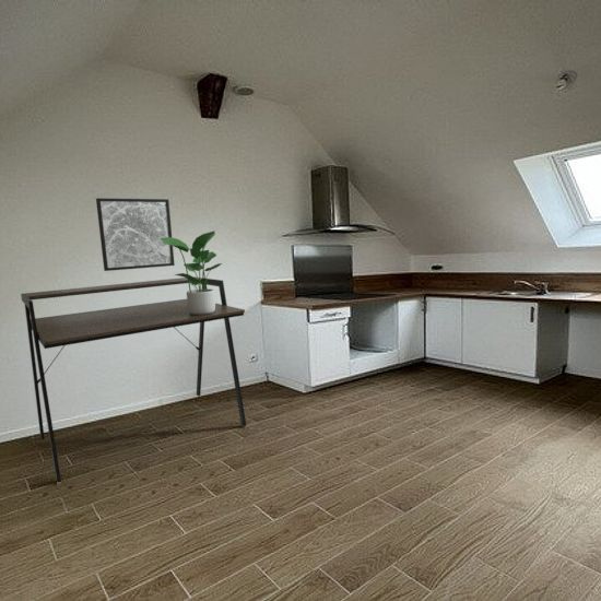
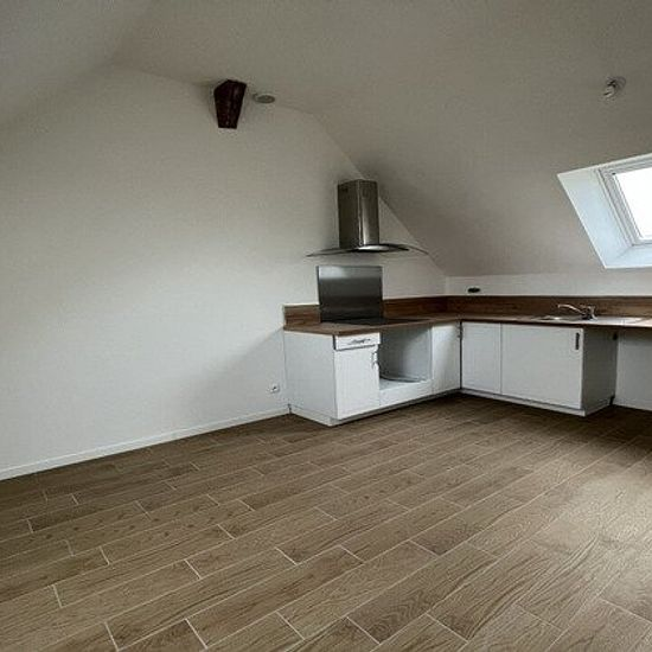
- wall art (137, 234)
- desk (132, 333)
- potted plant (199, 272)
